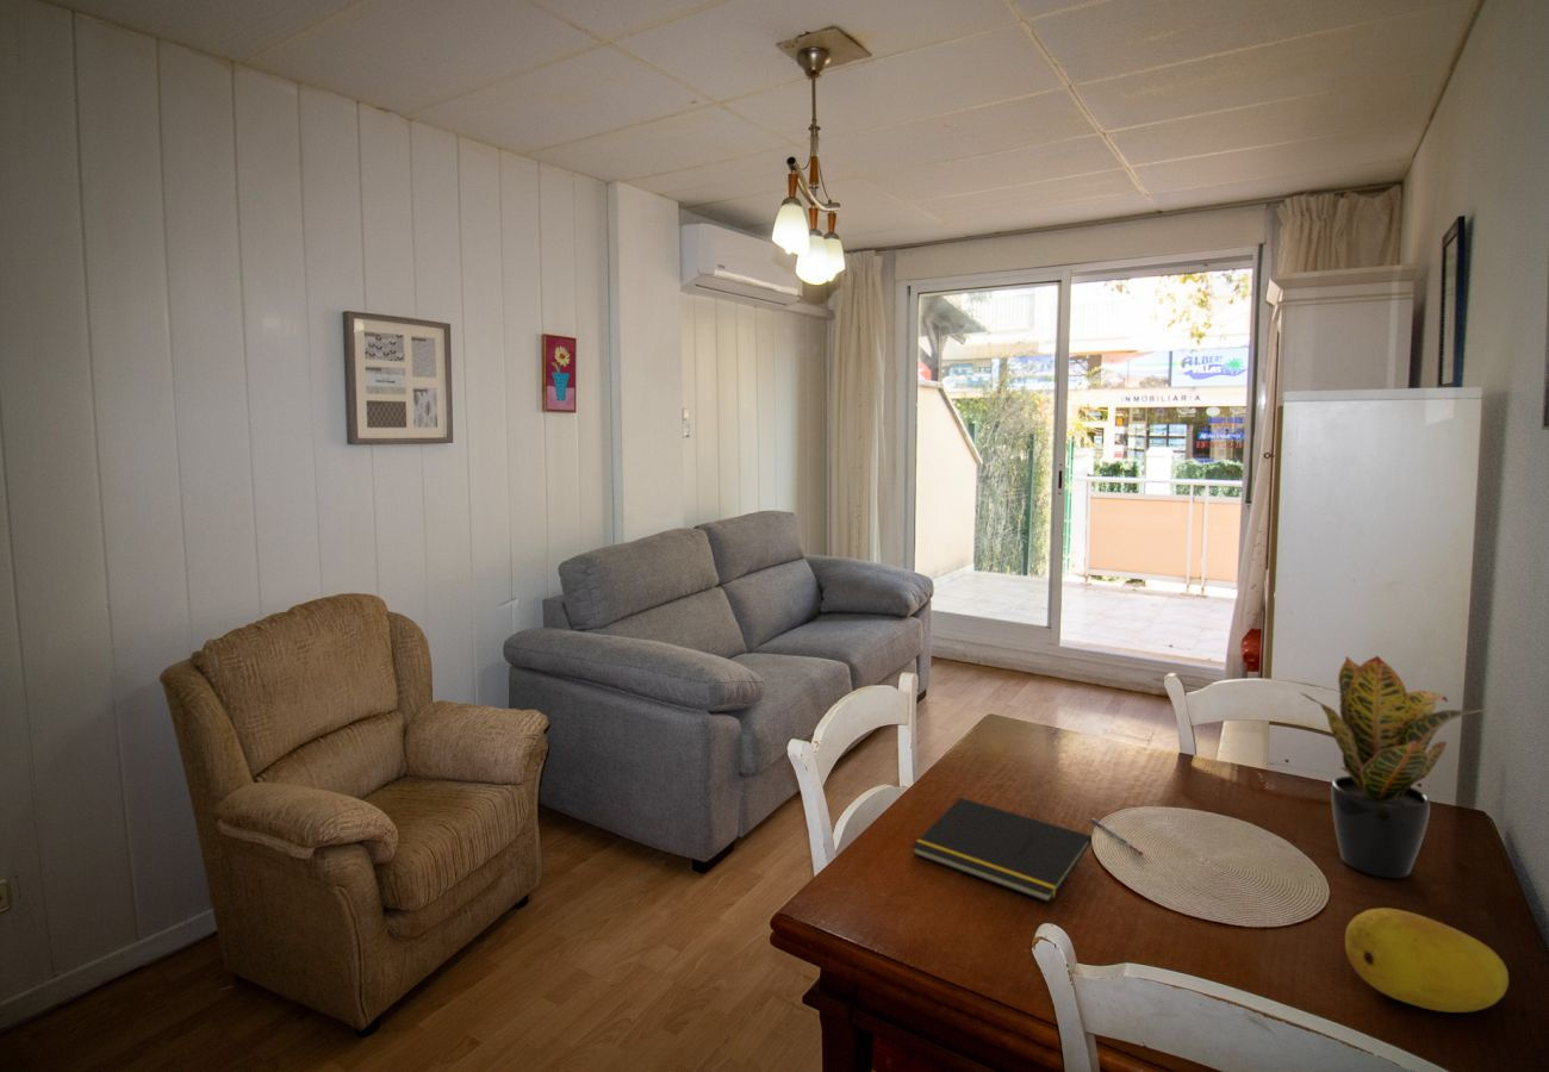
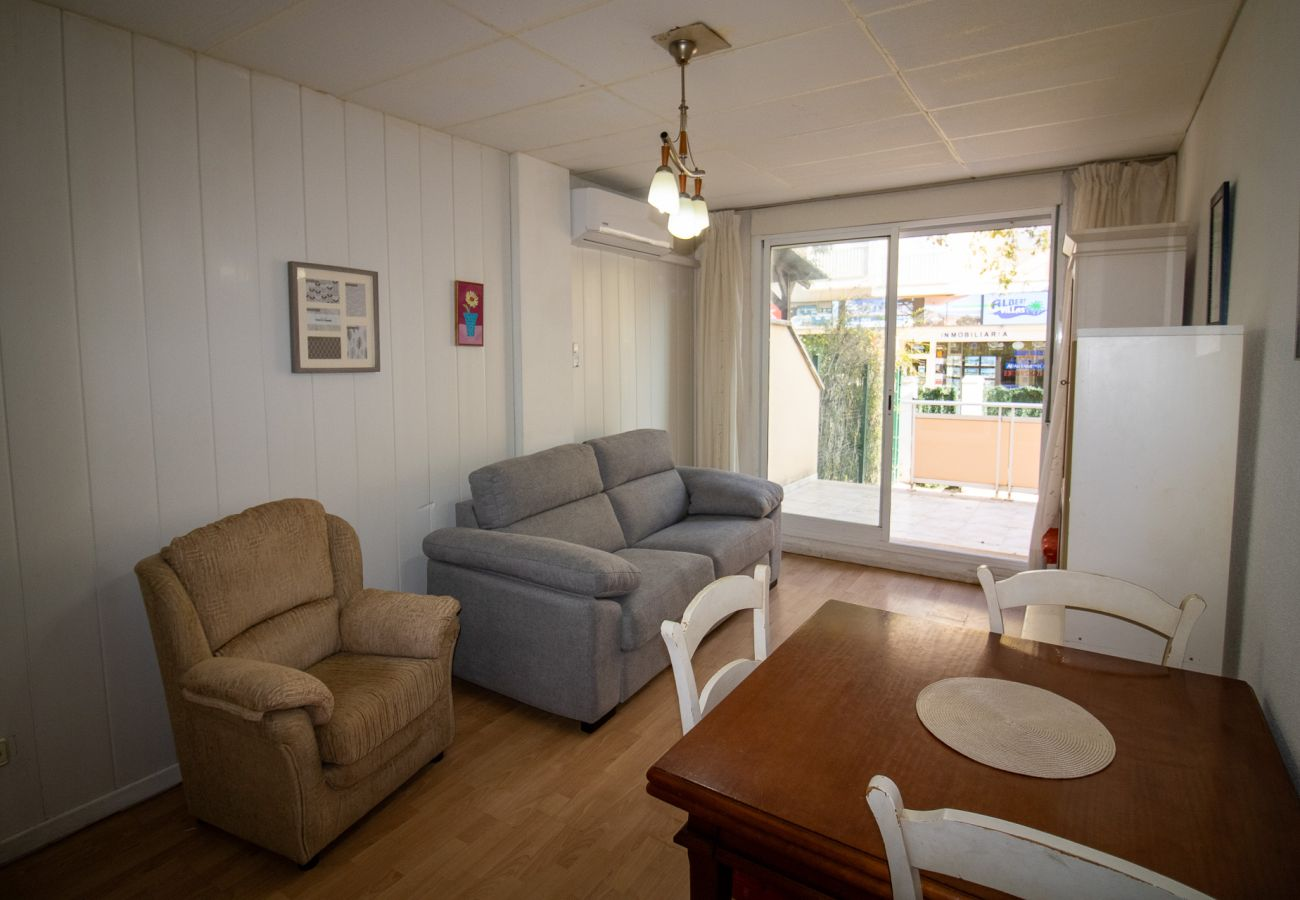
- potted plant (1387, 756)
- notepad (1000, 844)
- fruit (1427, 956)
- pen (1115, 835)
